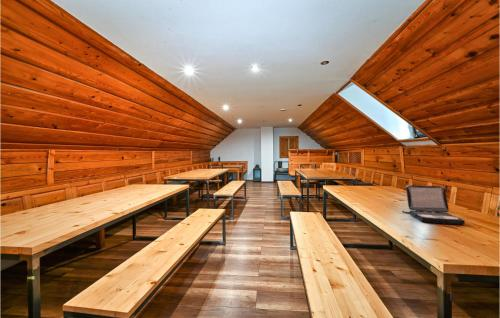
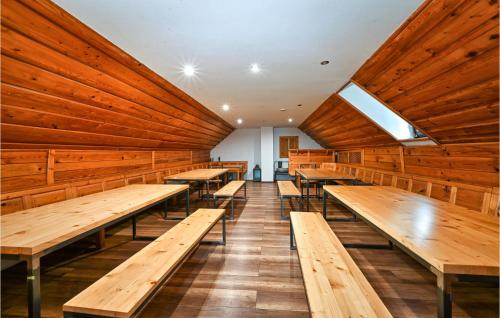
- laptop (431, 202)
